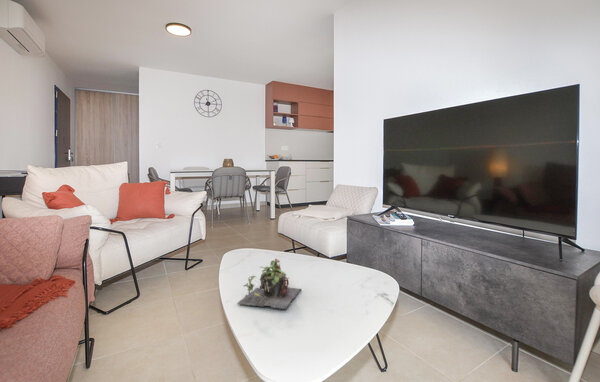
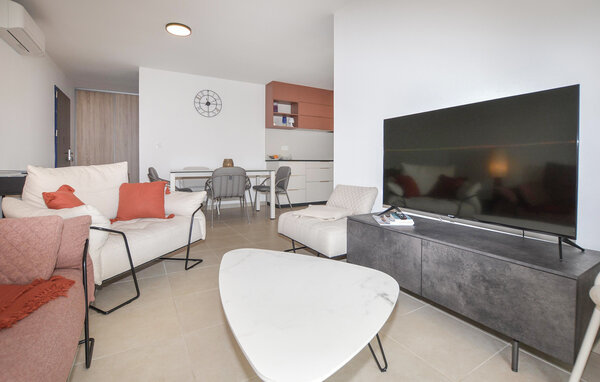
- plant (271, 279)
